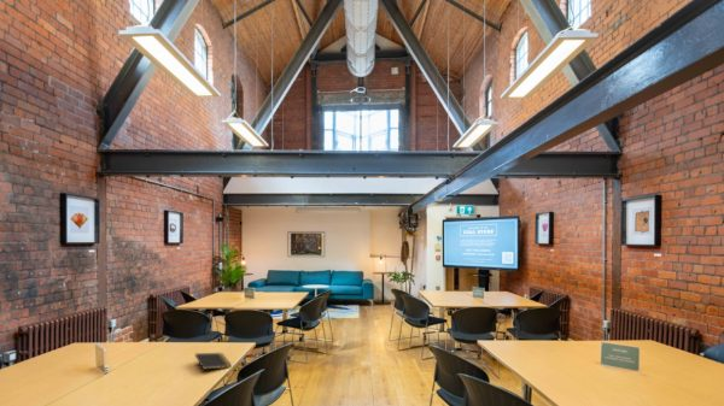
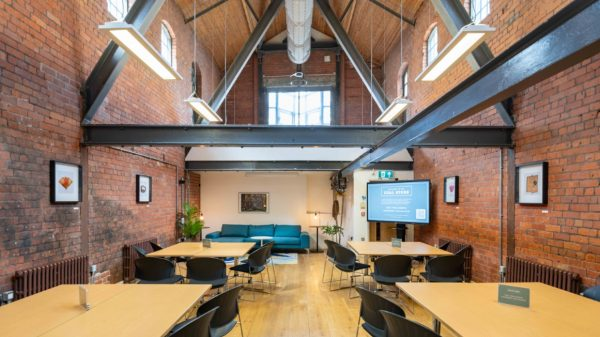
- notepad (212, 360)
